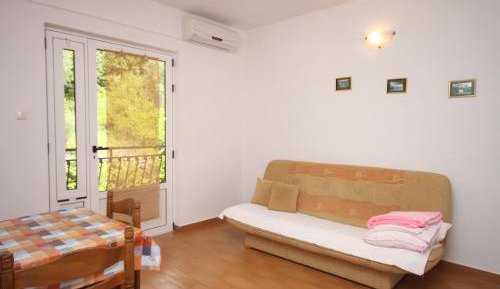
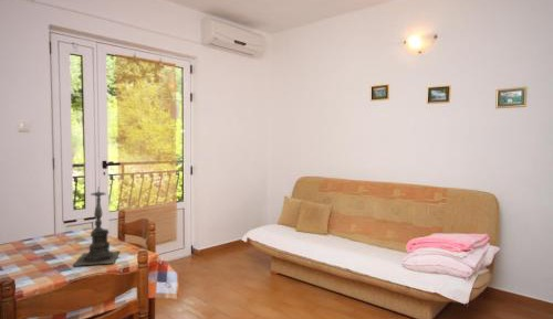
+ candle holder (97, 220)
